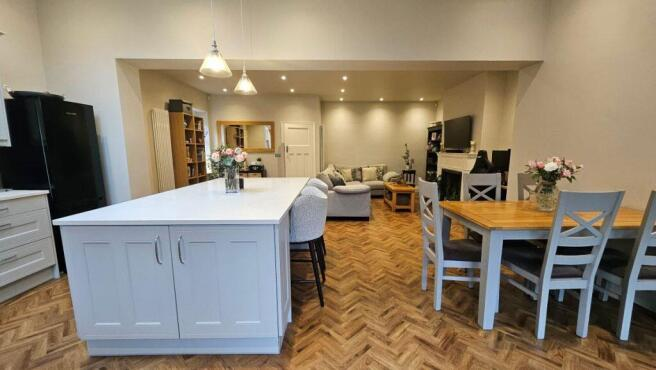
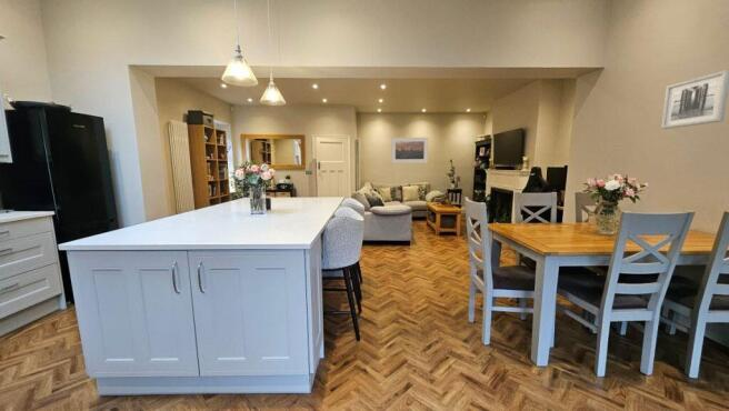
+ wall art (692, 102)
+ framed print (409, 150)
